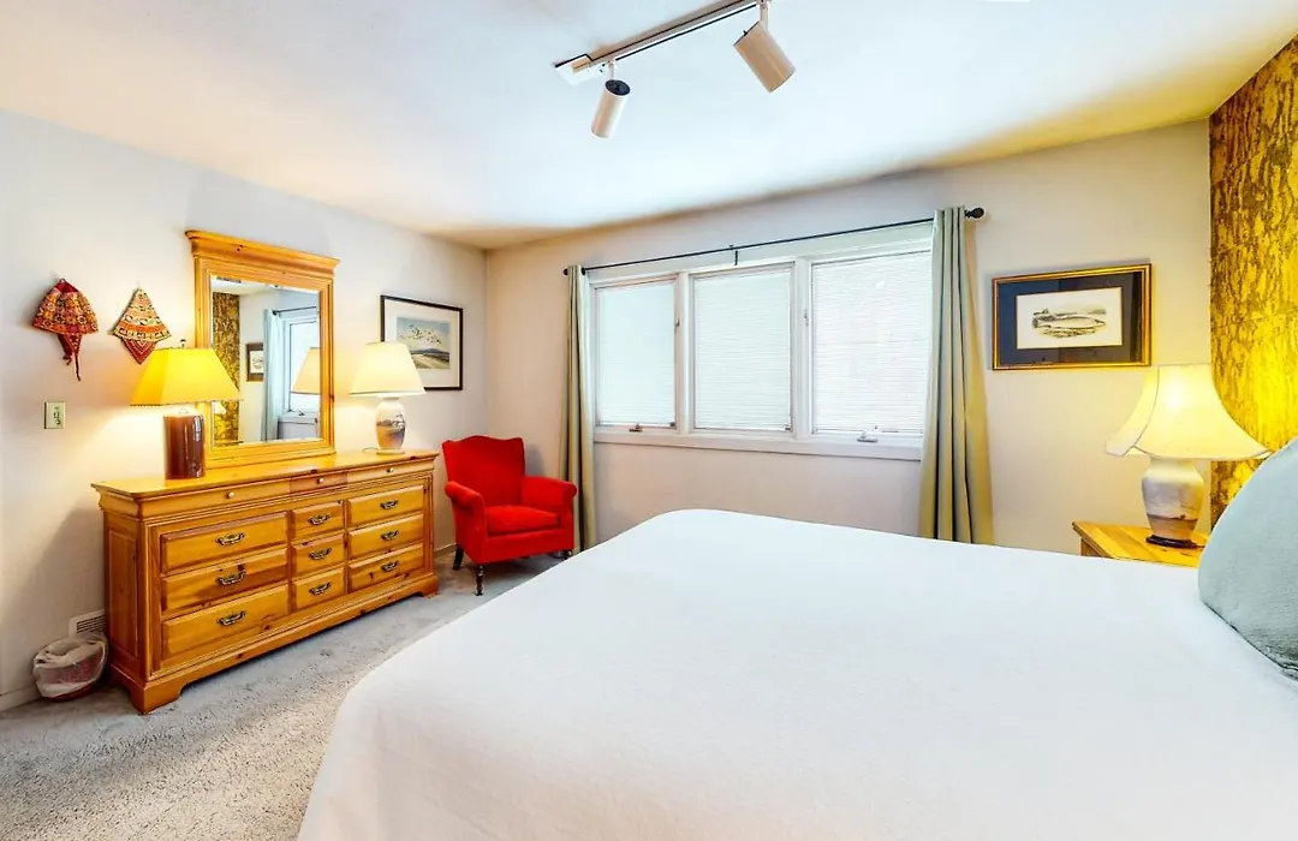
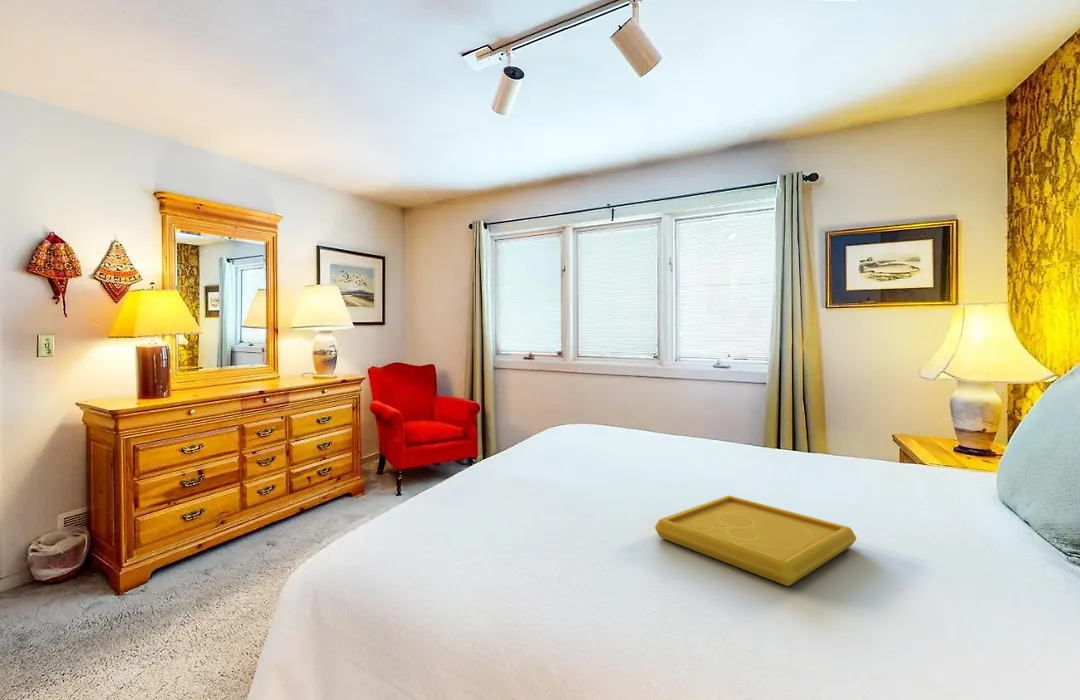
+ serving tray (752, 532)
